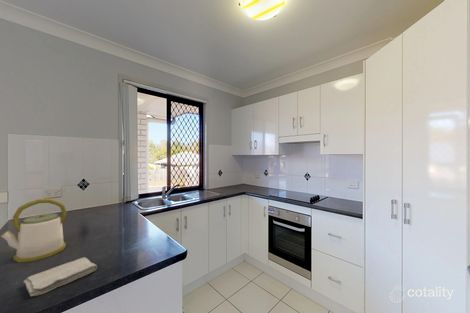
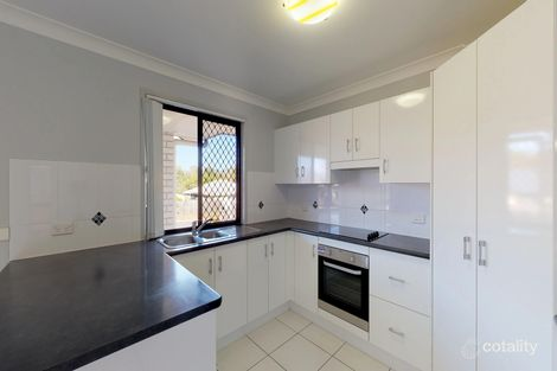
- washcloth (62, 273)
- kettle (36, 226)
